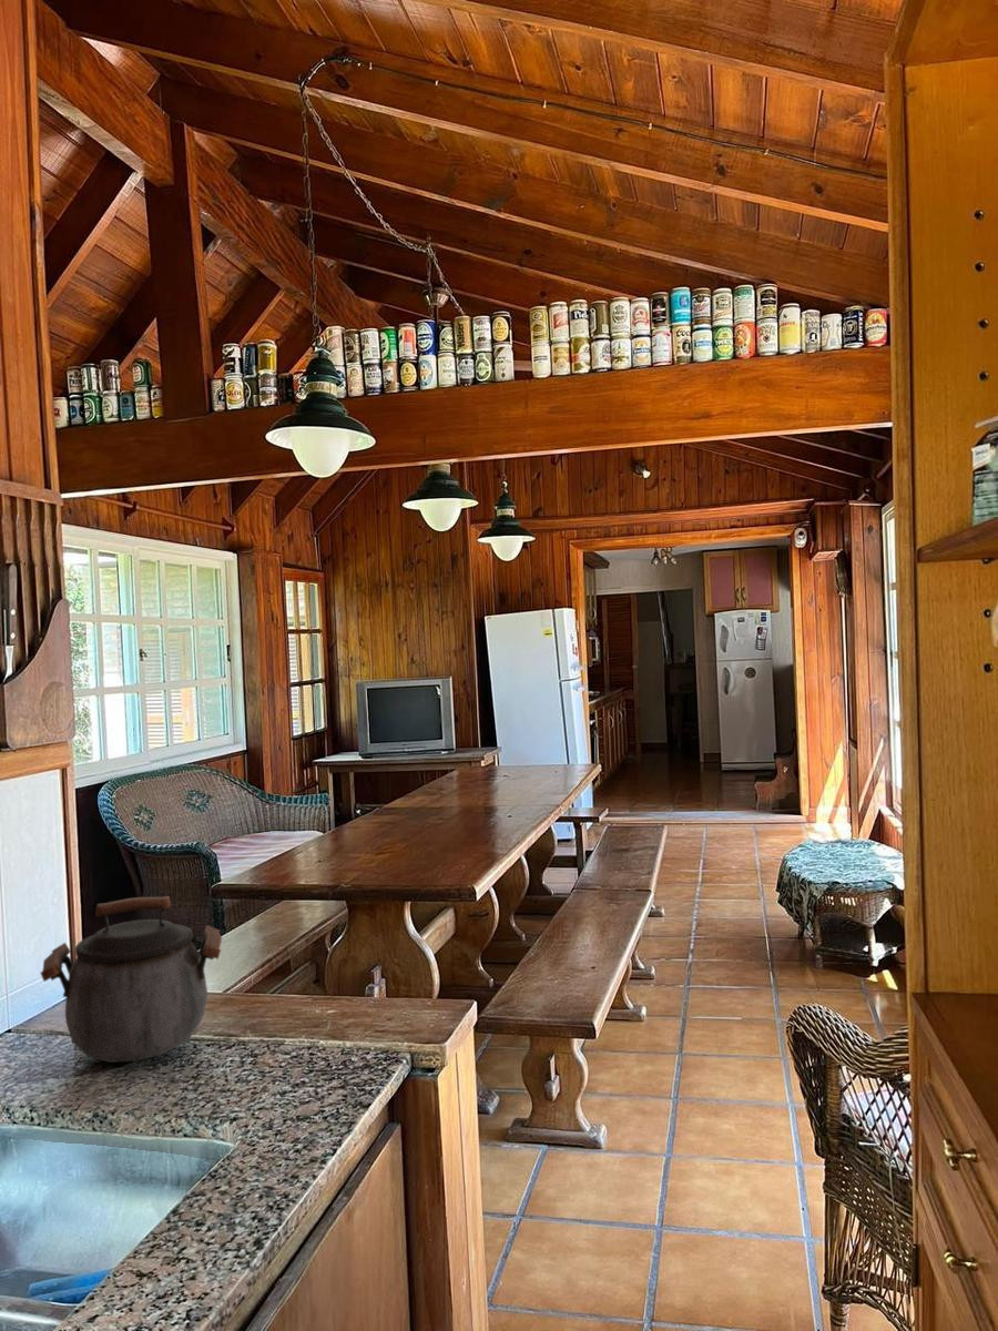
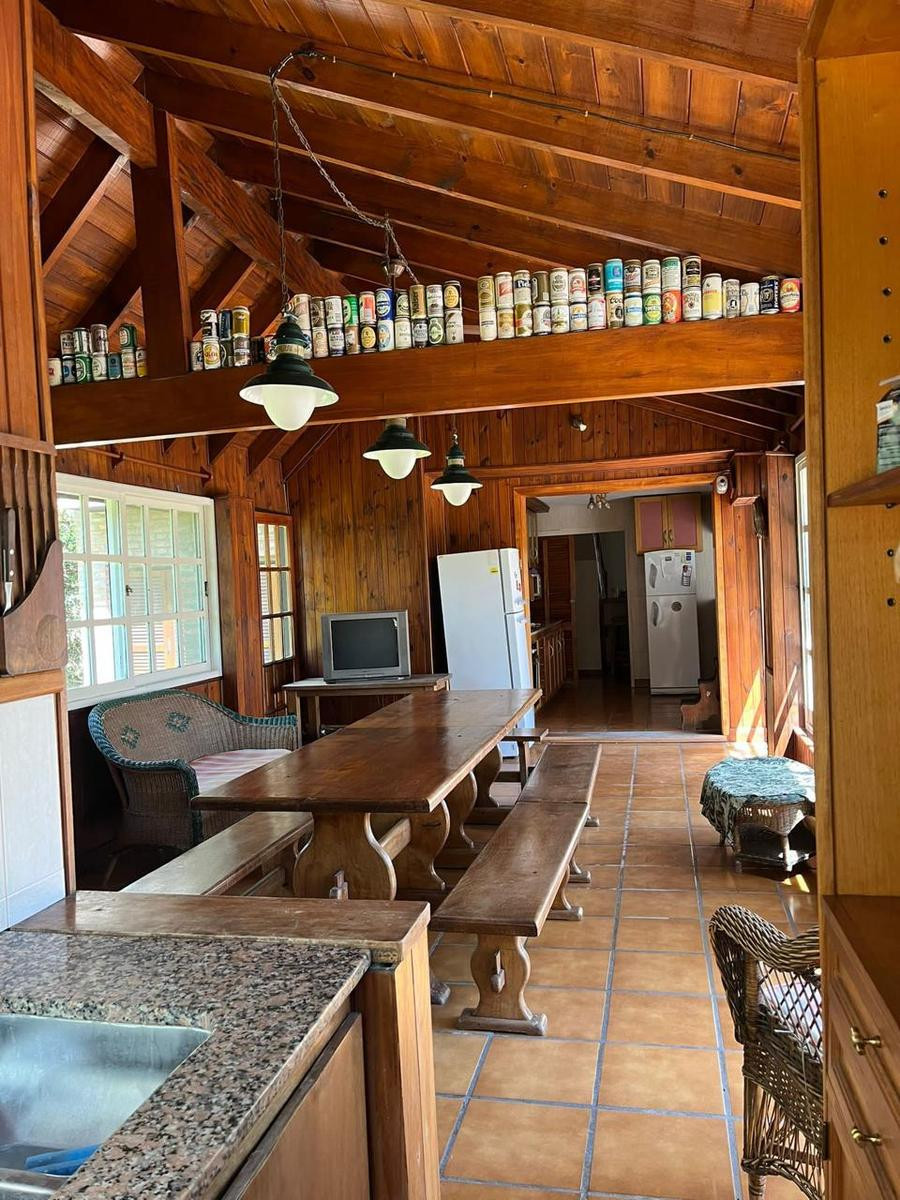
- kettle (136, 975)
